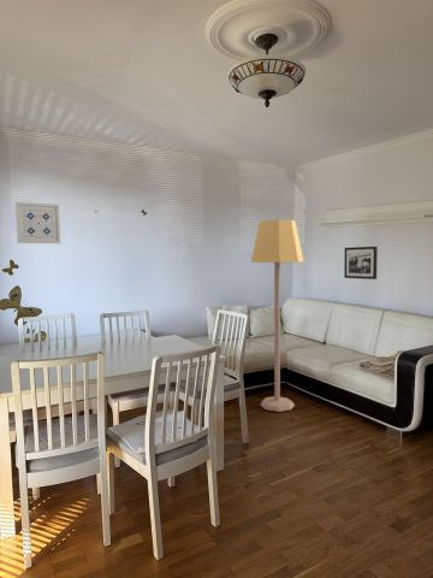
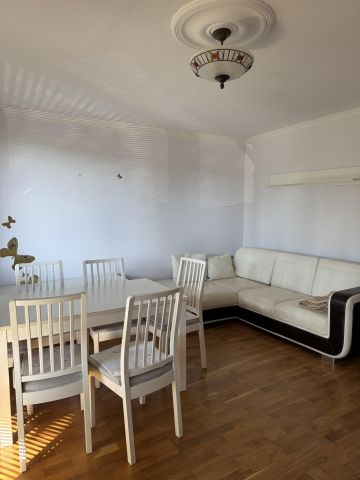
- wall art (38, 223)
- lamp (277, 314)
- picture frame (360, 263)
